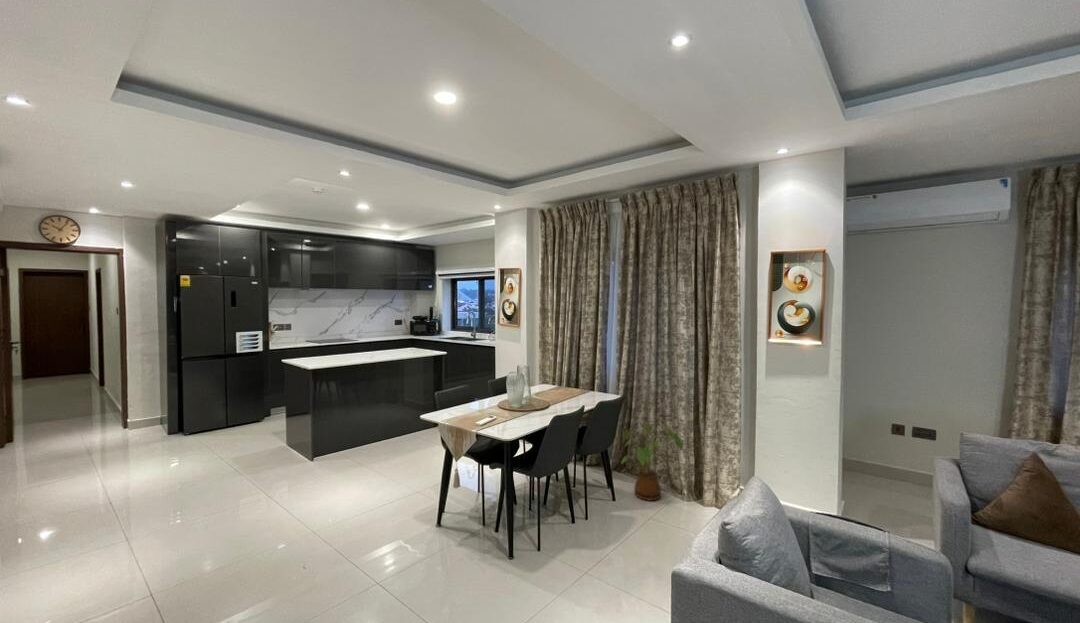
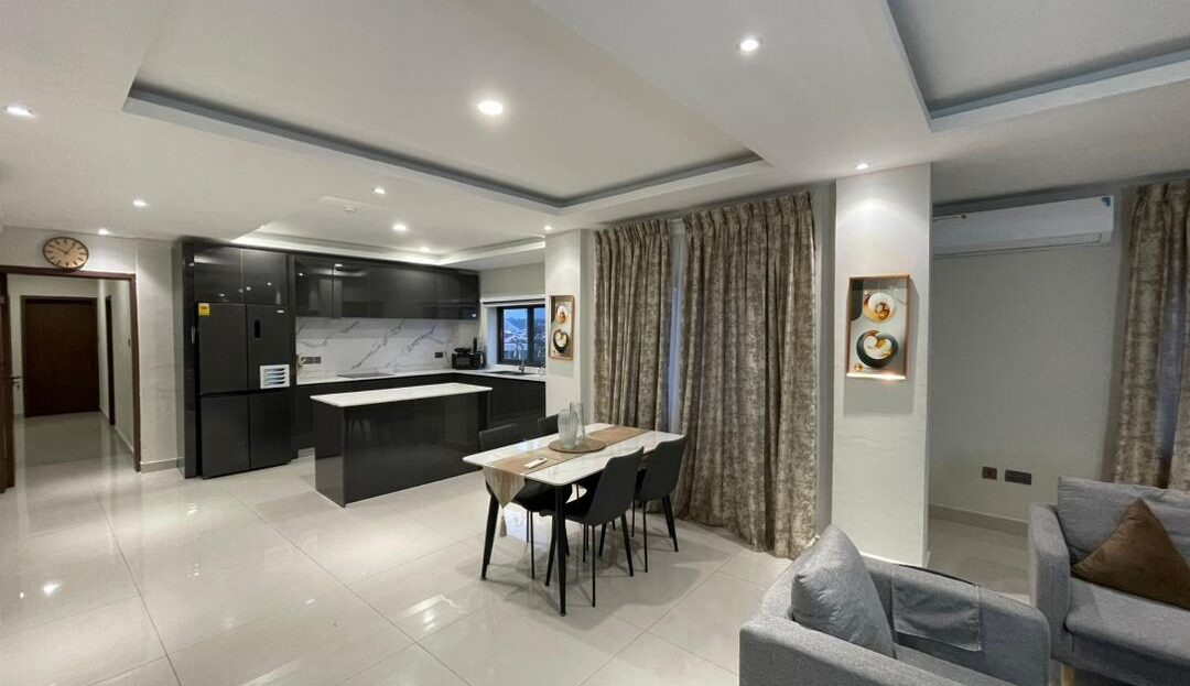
- house plant (649, 462)
